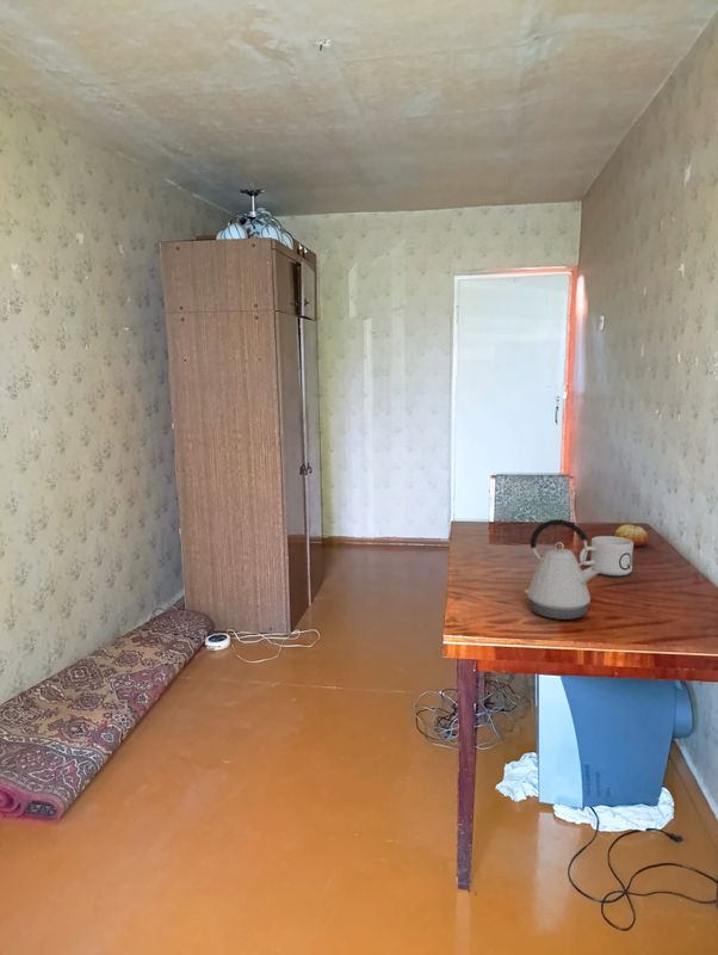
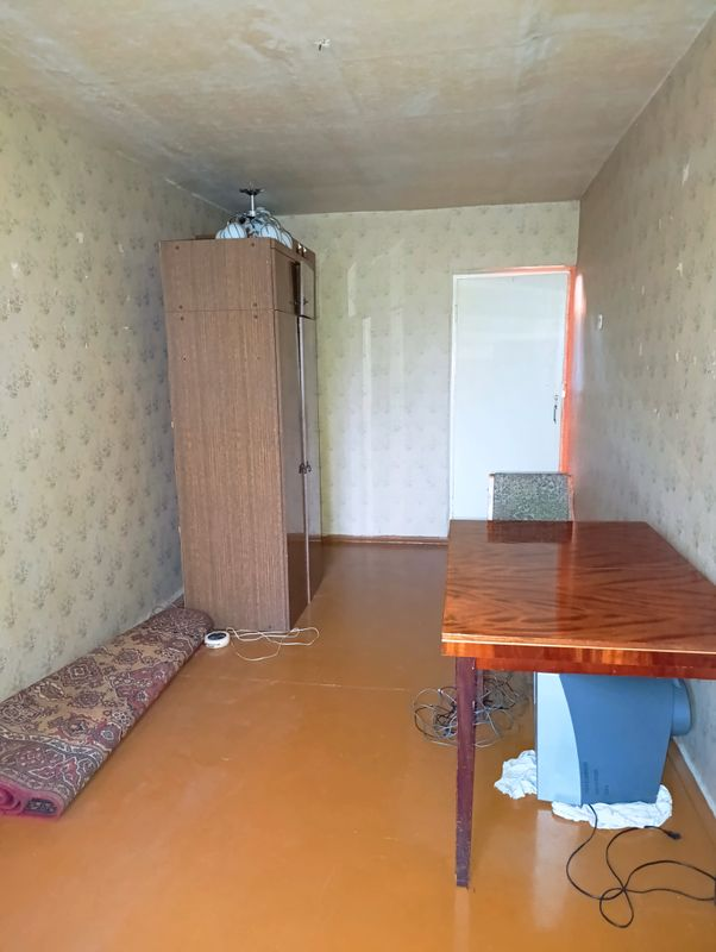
- mug (605, 555)
- kettle (561, 566)
- fruit (631, 535)
